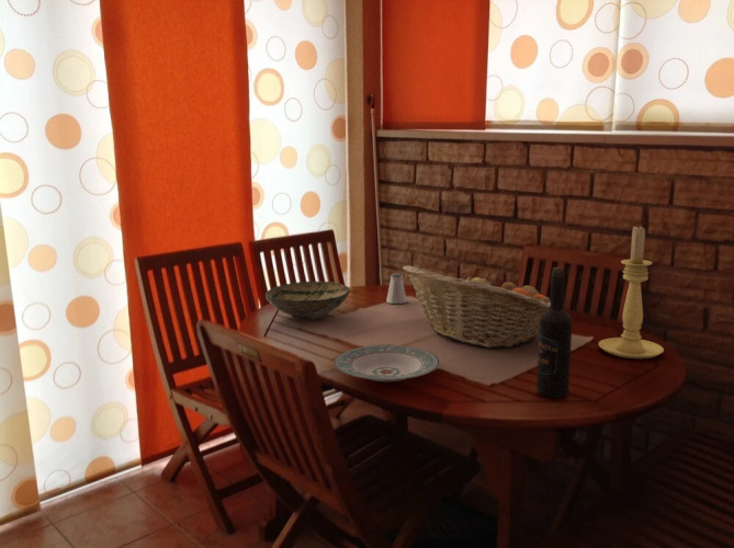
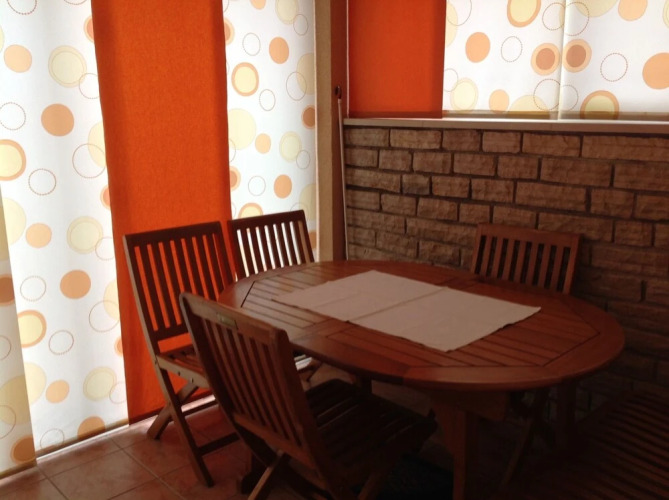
- fruit basket (476, 298)
- plate (386, 366)
- bowl (308, 302)
- candle holder (634, 288)
- wine bottle (555, 331)
- saltshaker (396, 287)
